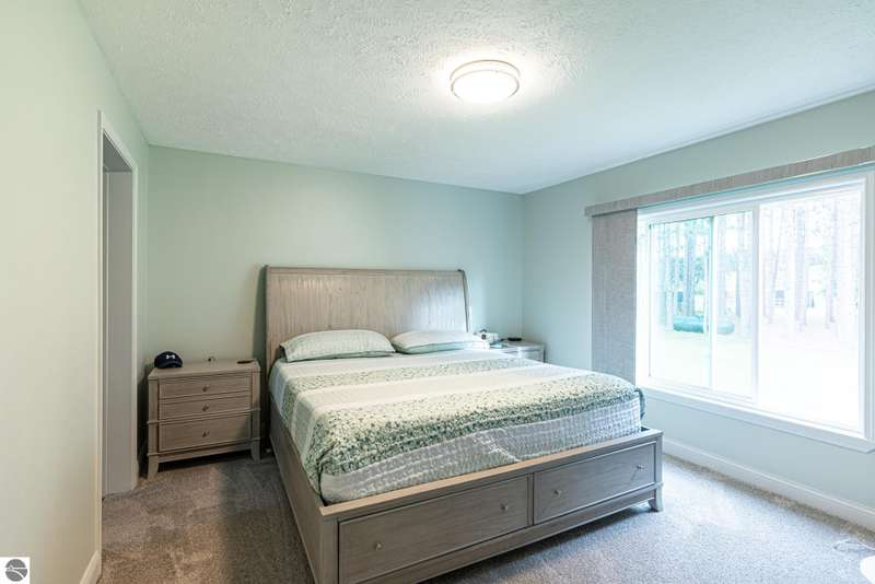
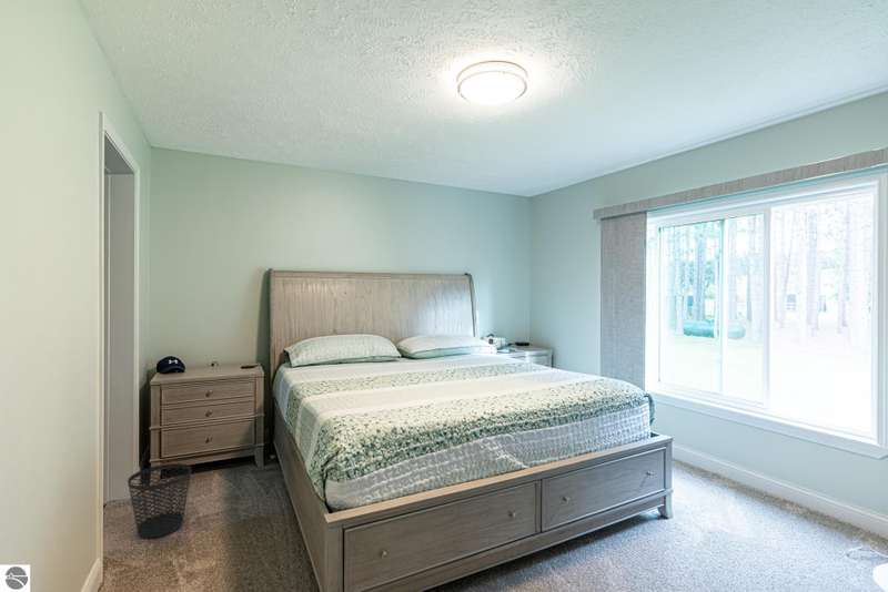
+ wastebasket (160, 501)
